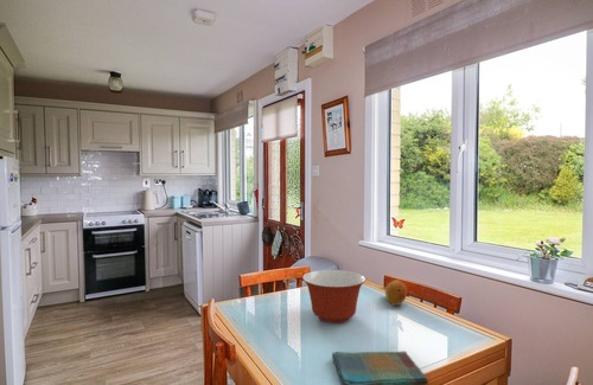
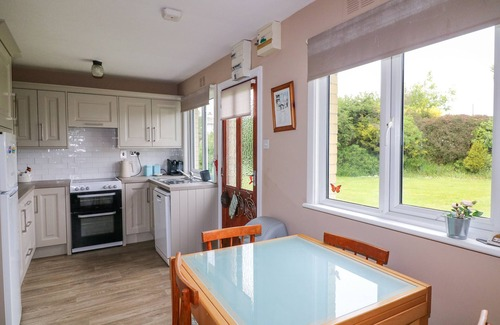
- dish towel (376, 366)
- mixing bowl (333, 296)
- fruit (395, 290)
